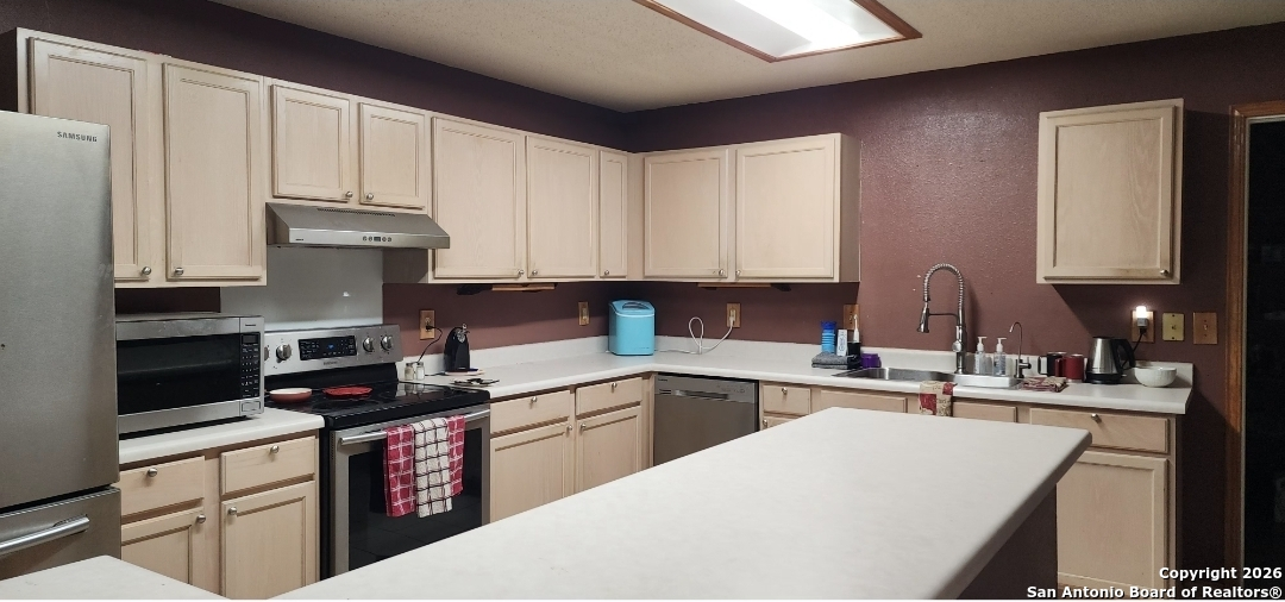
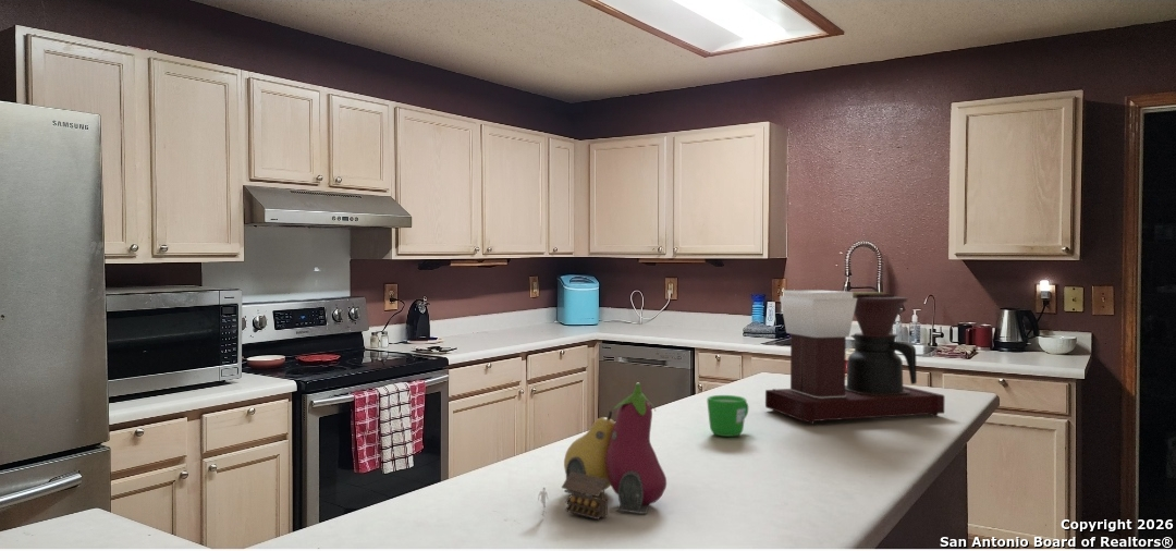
+ mug (731, 415)
+ coffee maker (854, 352)
+ fruit (602, 442)
